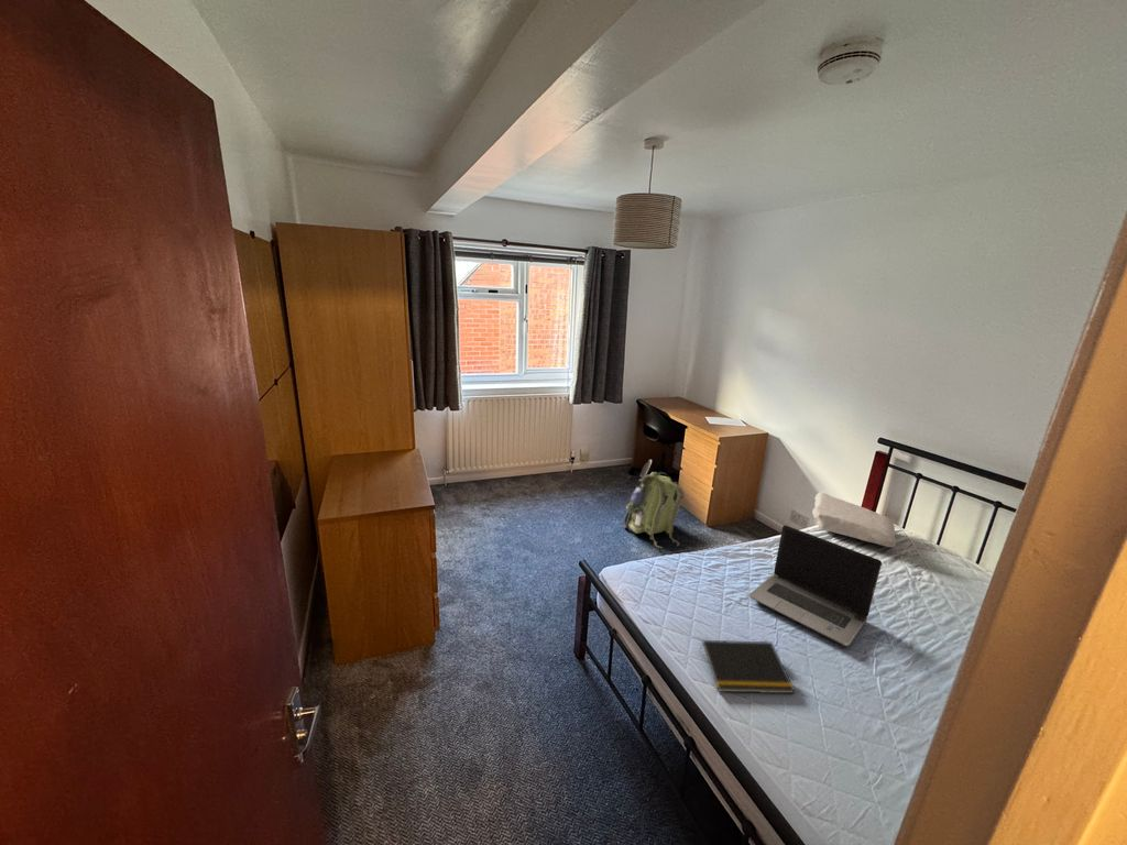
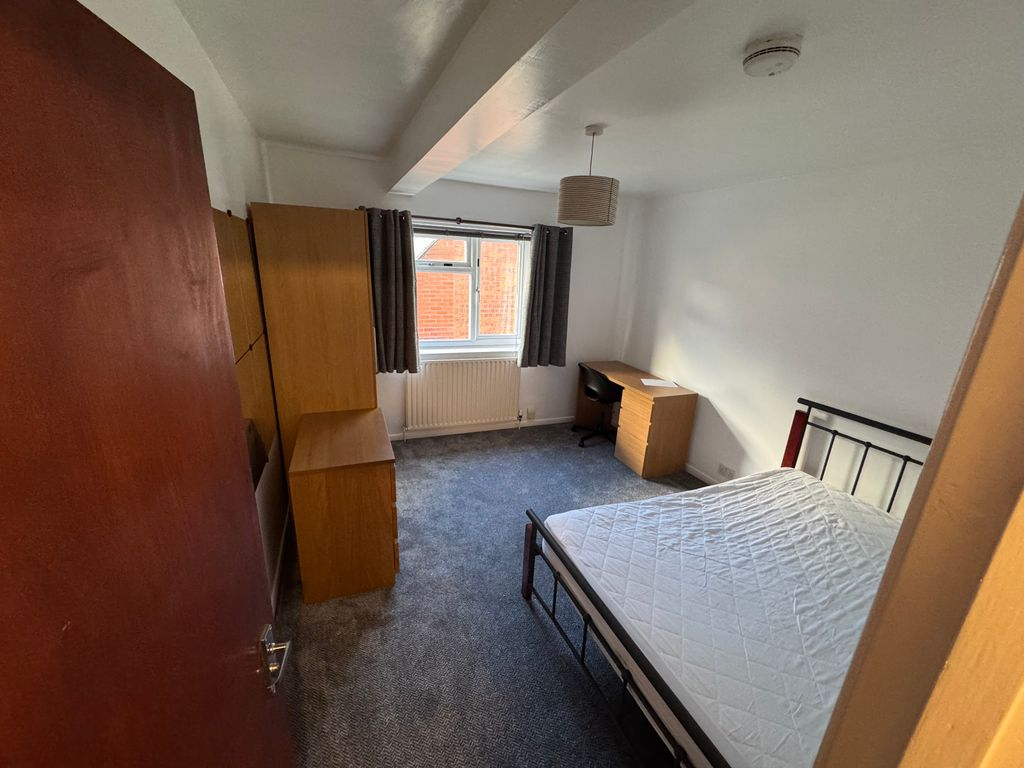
- backpack (654, 497)
- laptop computer (811, 581)
- soap bar (851, 519)
- notepad (746, 665)
